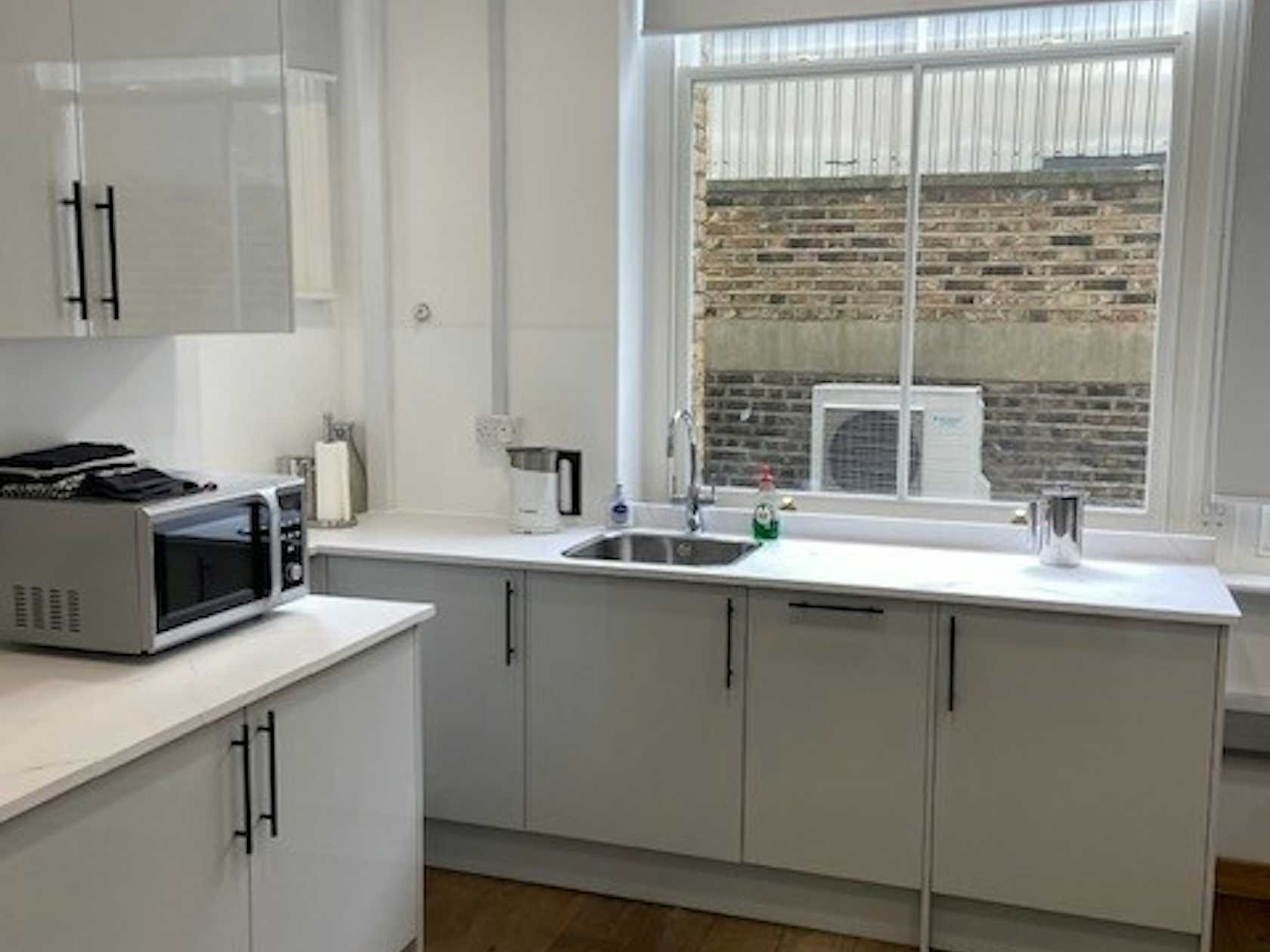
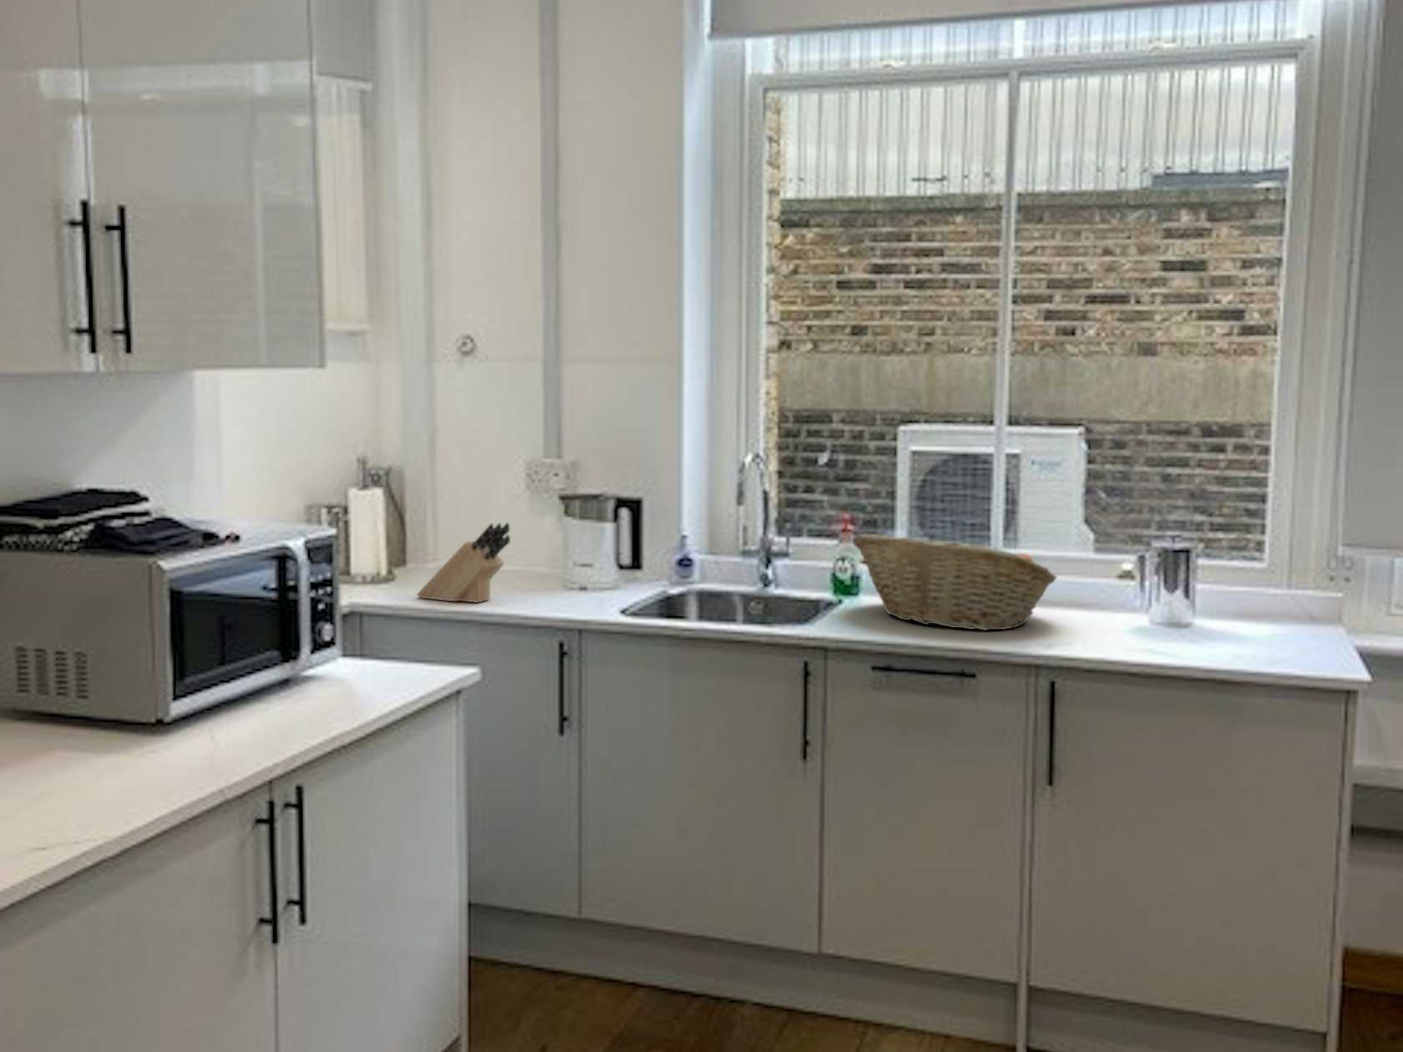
+ fruit basket (951, 576)
+ knife block (466, 559)
